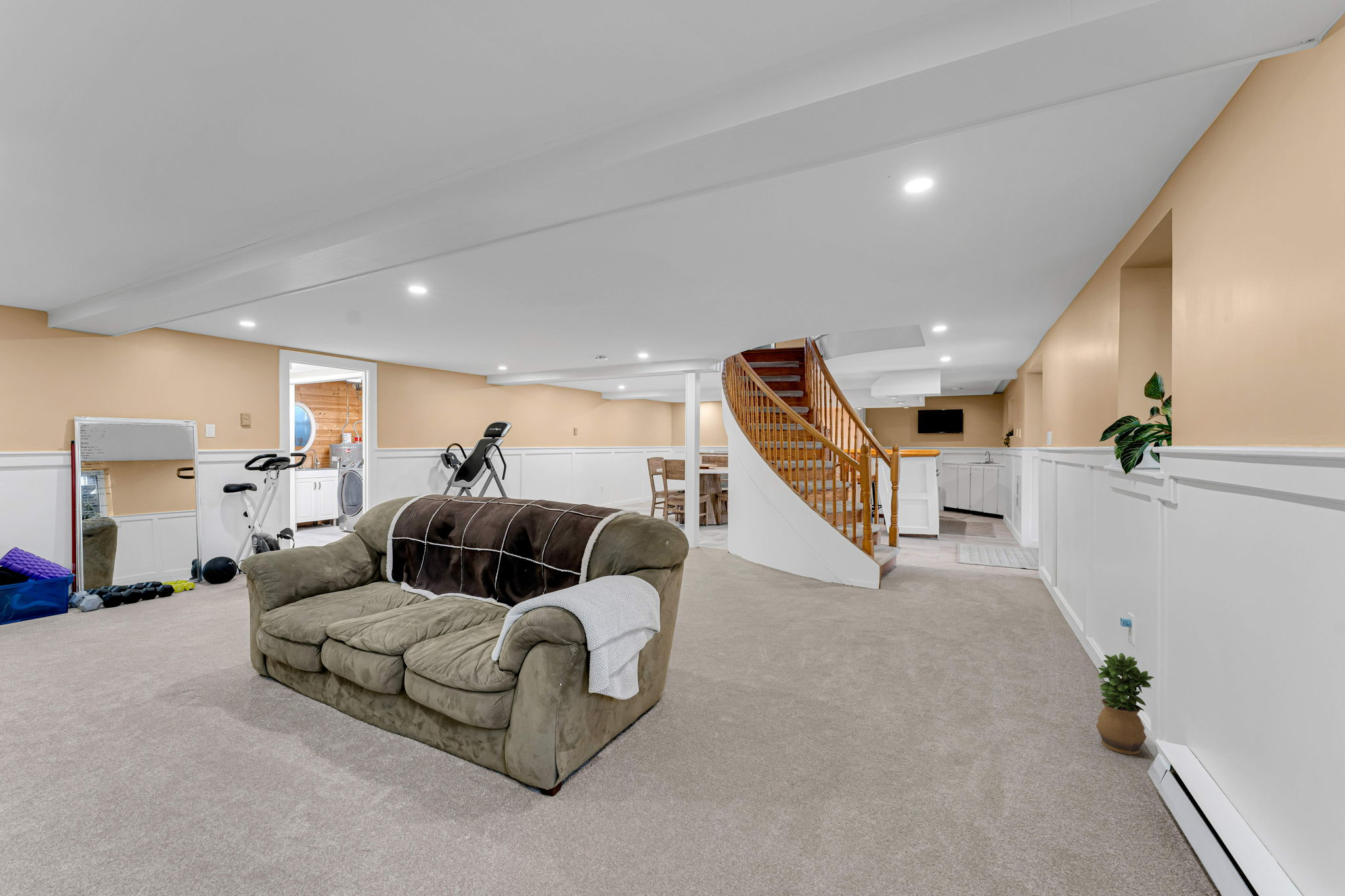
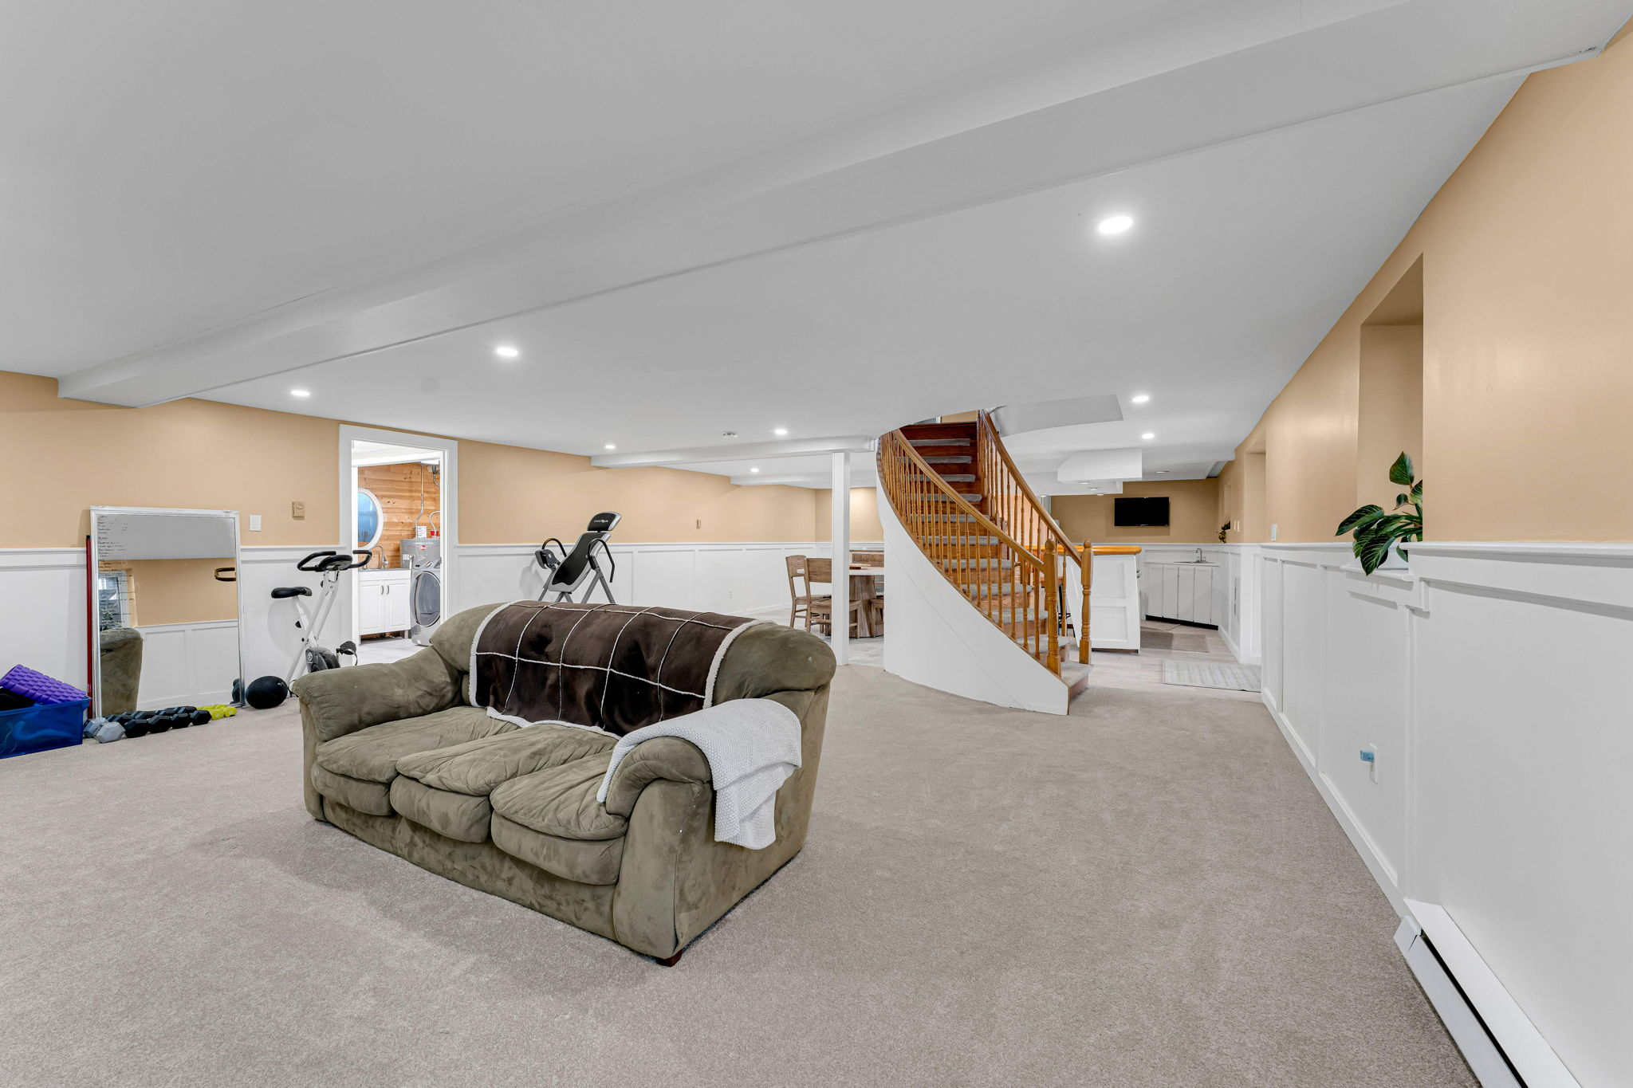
- potted plant (1124, 698)
